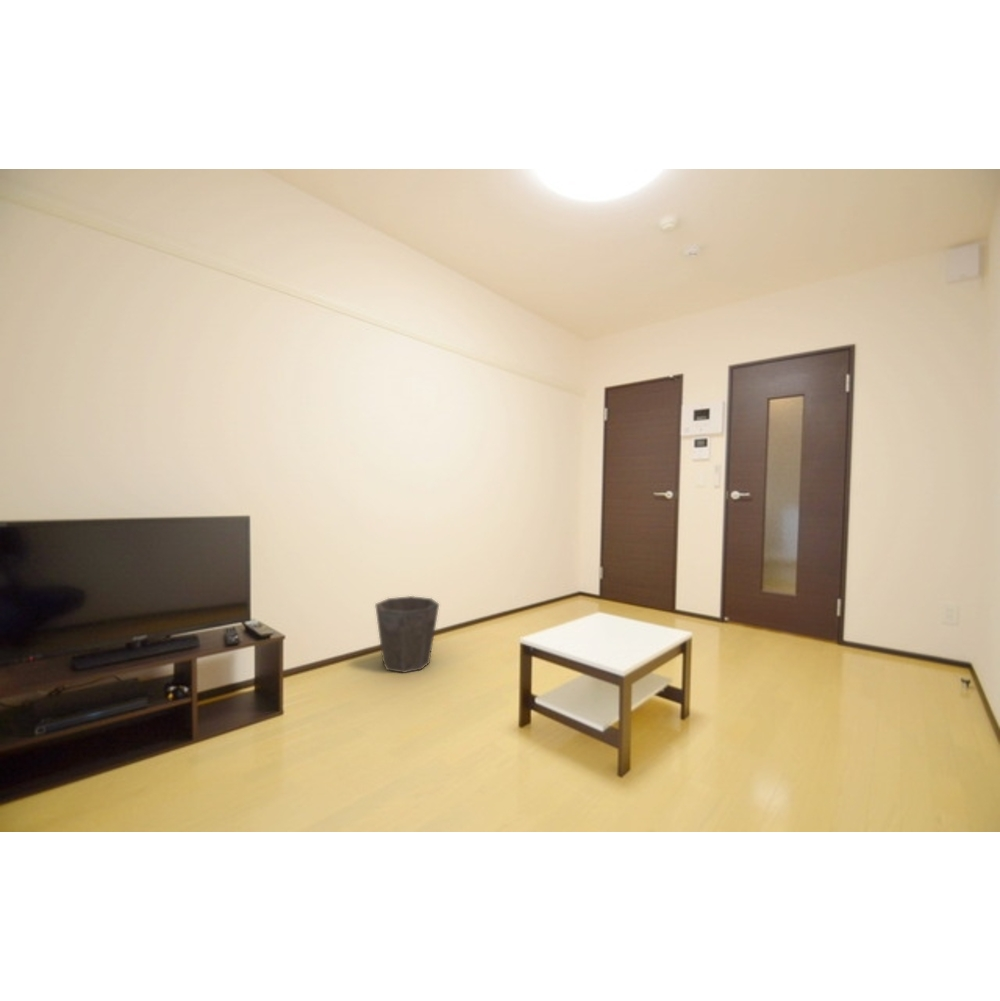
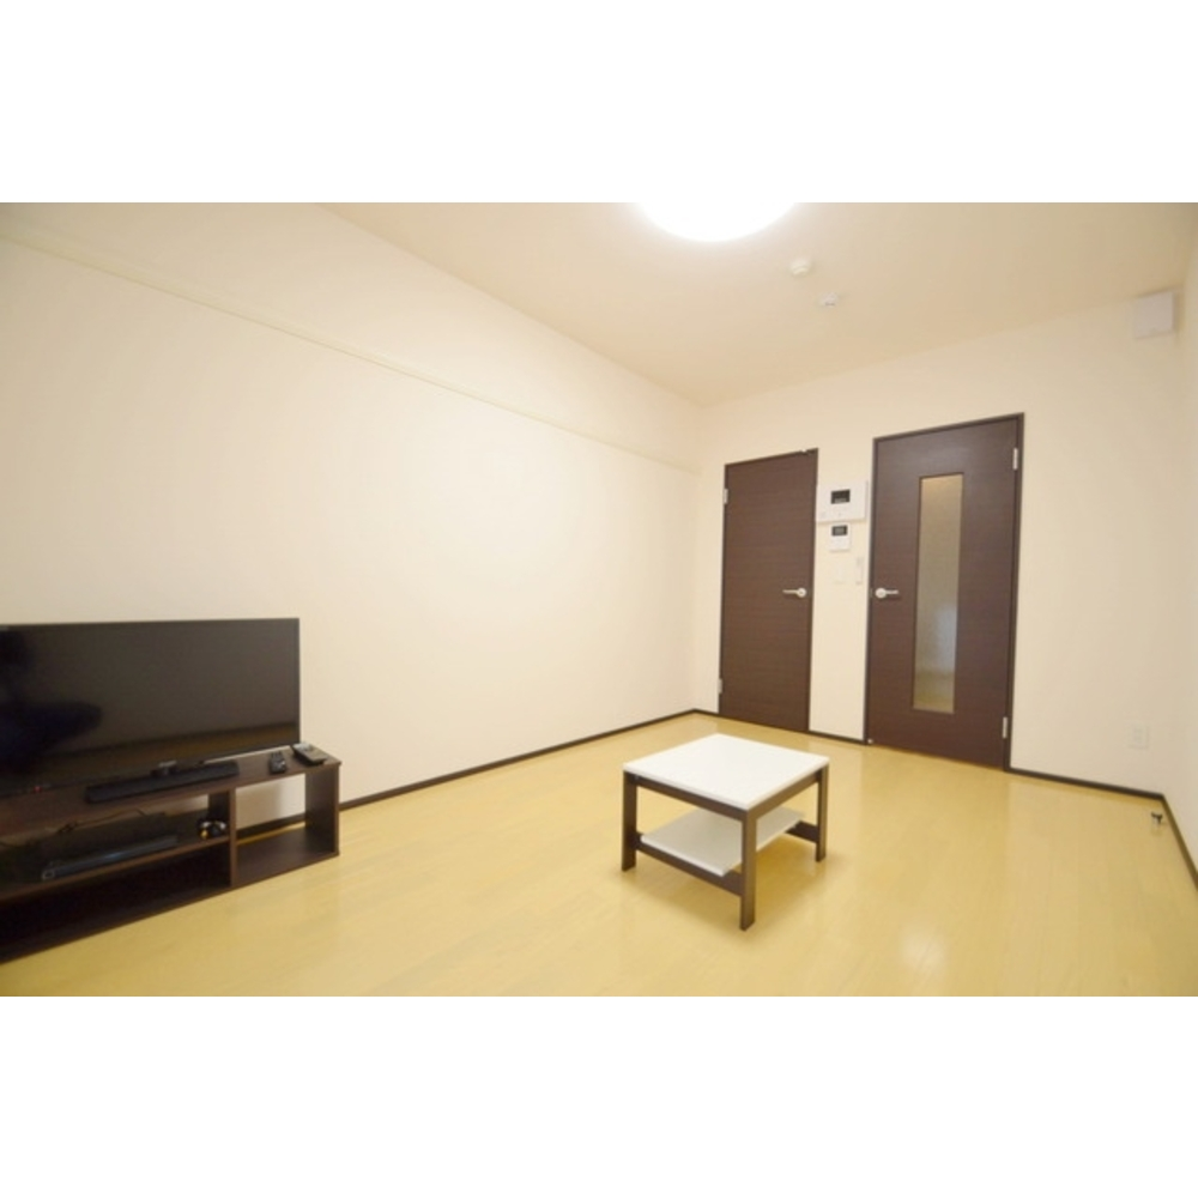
- waste bin (406, 633)
